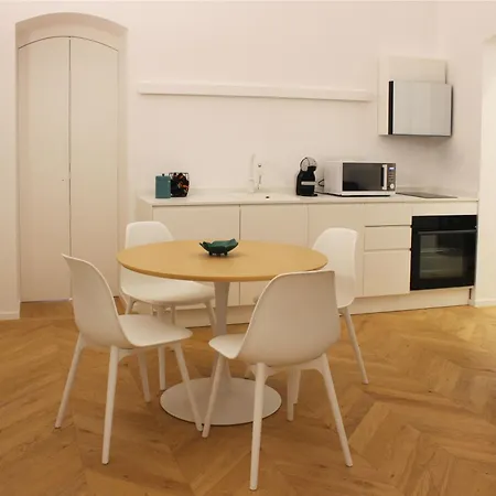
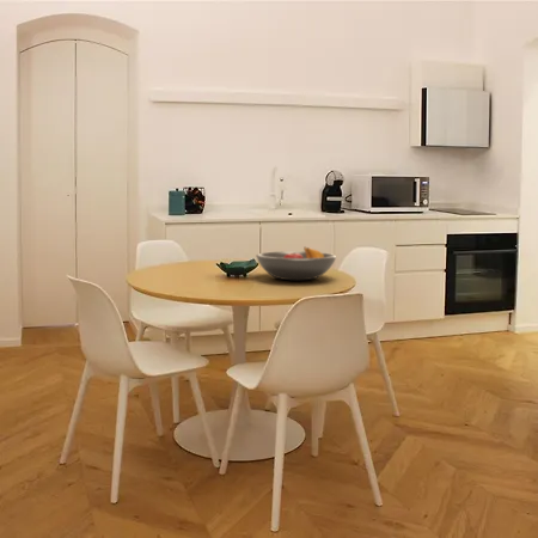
+ fruit bowl (295, 263)
